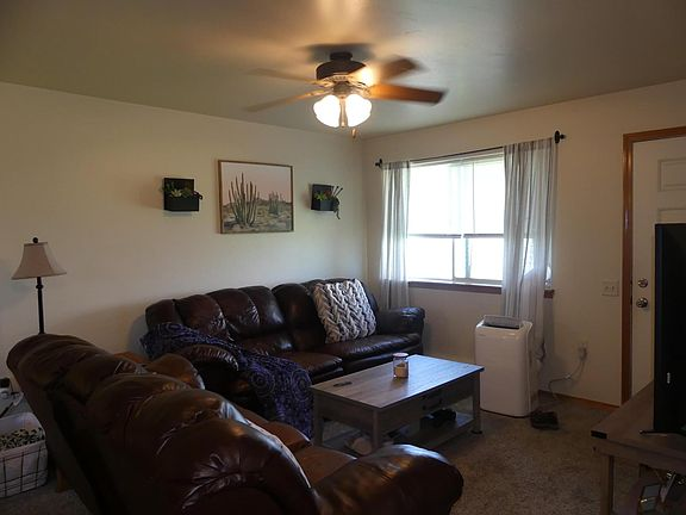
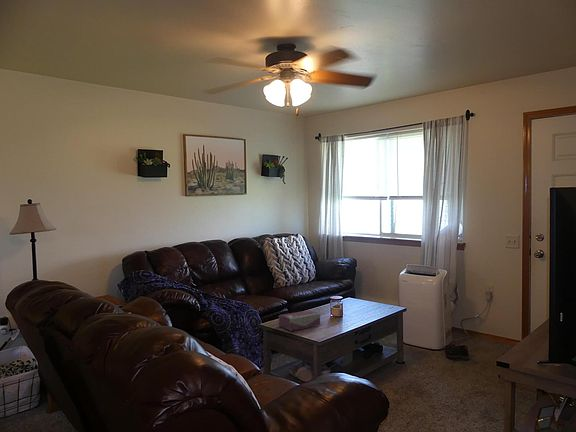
+ tissue box (299, 319)
